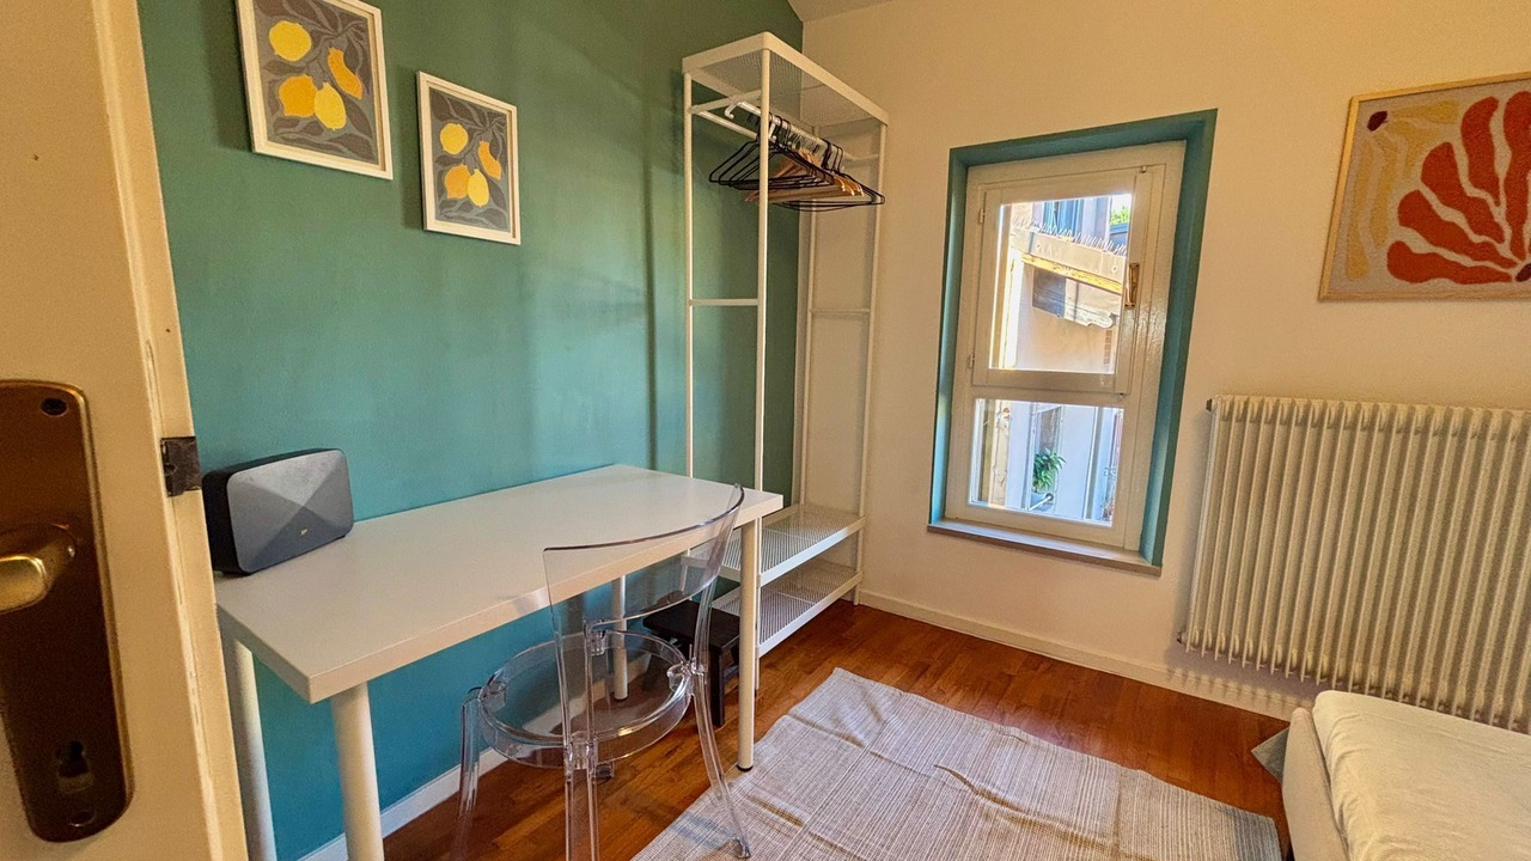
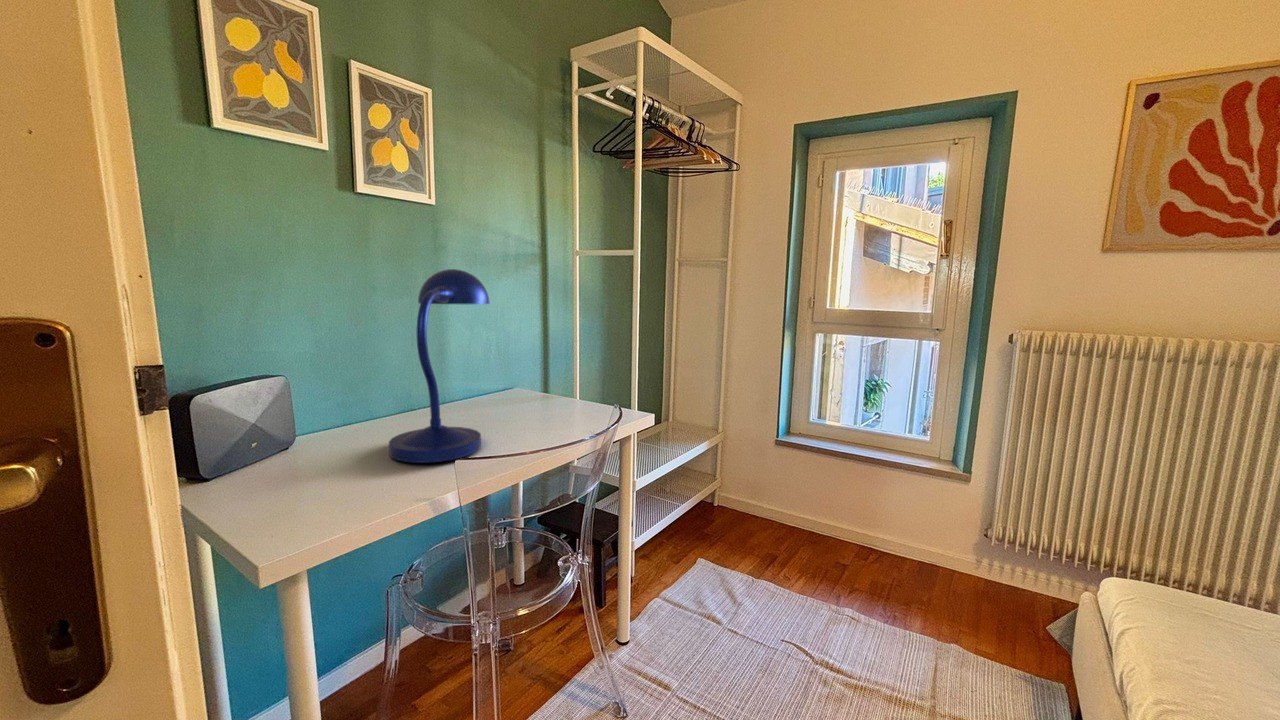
+ desk lamp (429, 358)
